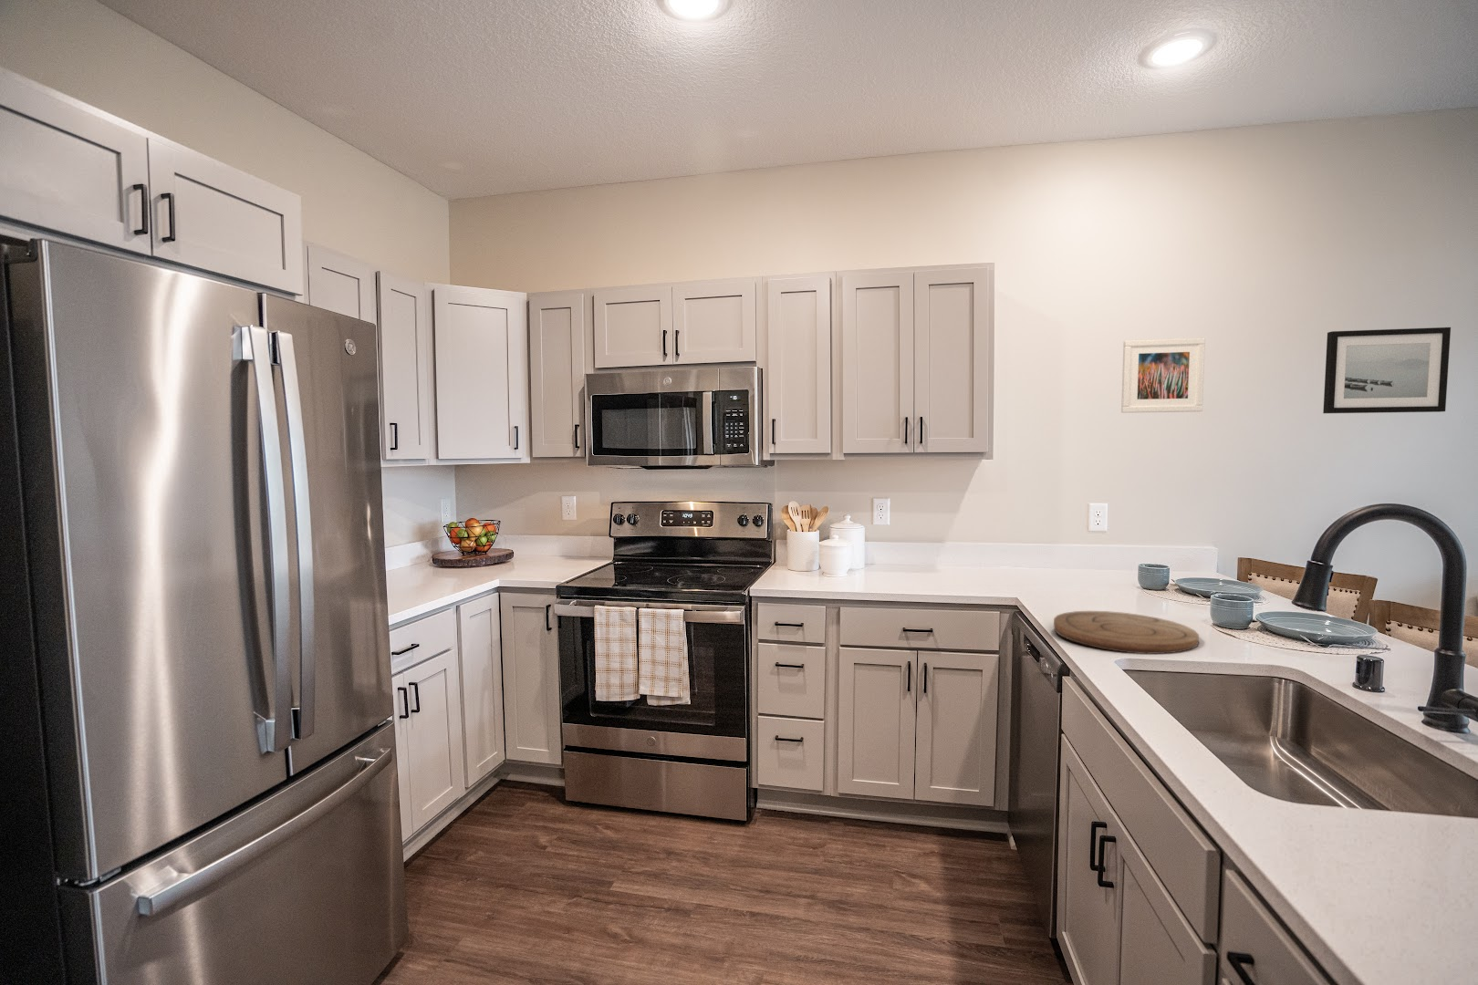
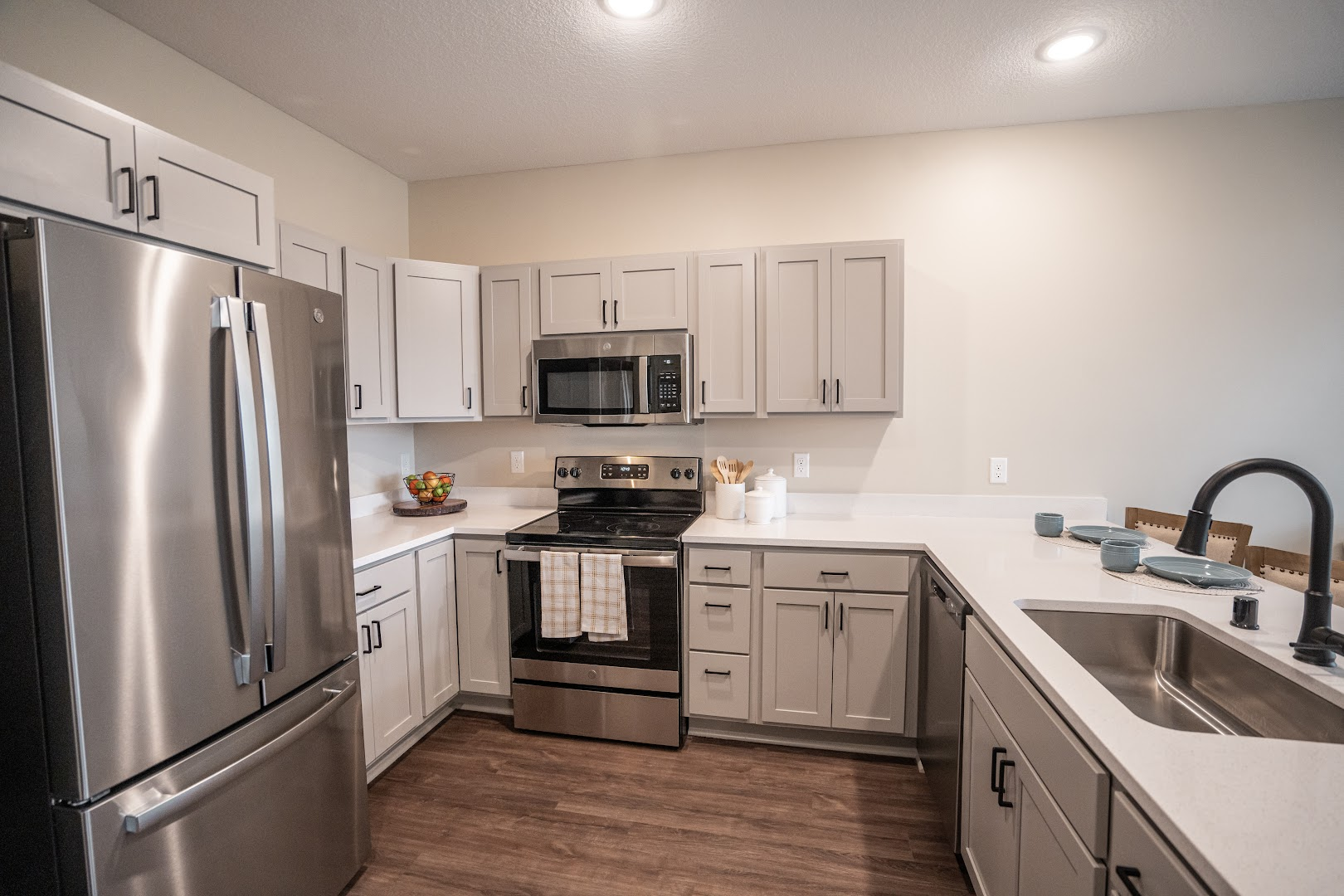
- cutting board (1122, 630)
- wall art (1385, 372)
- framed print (1162, 376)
